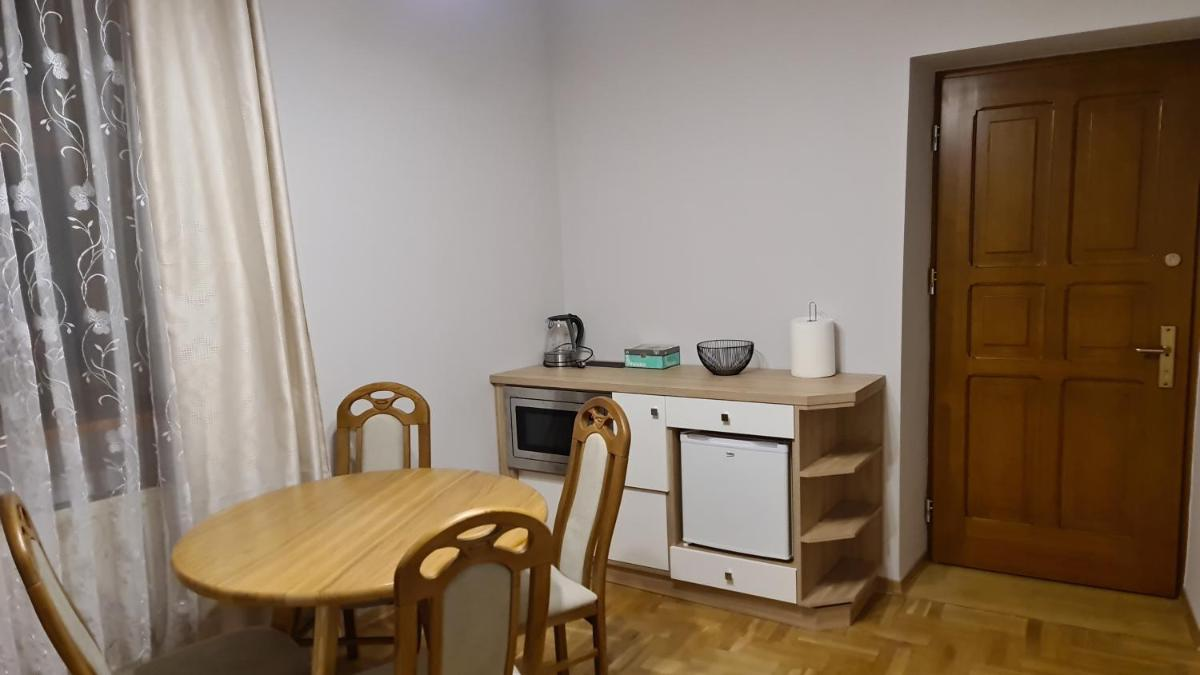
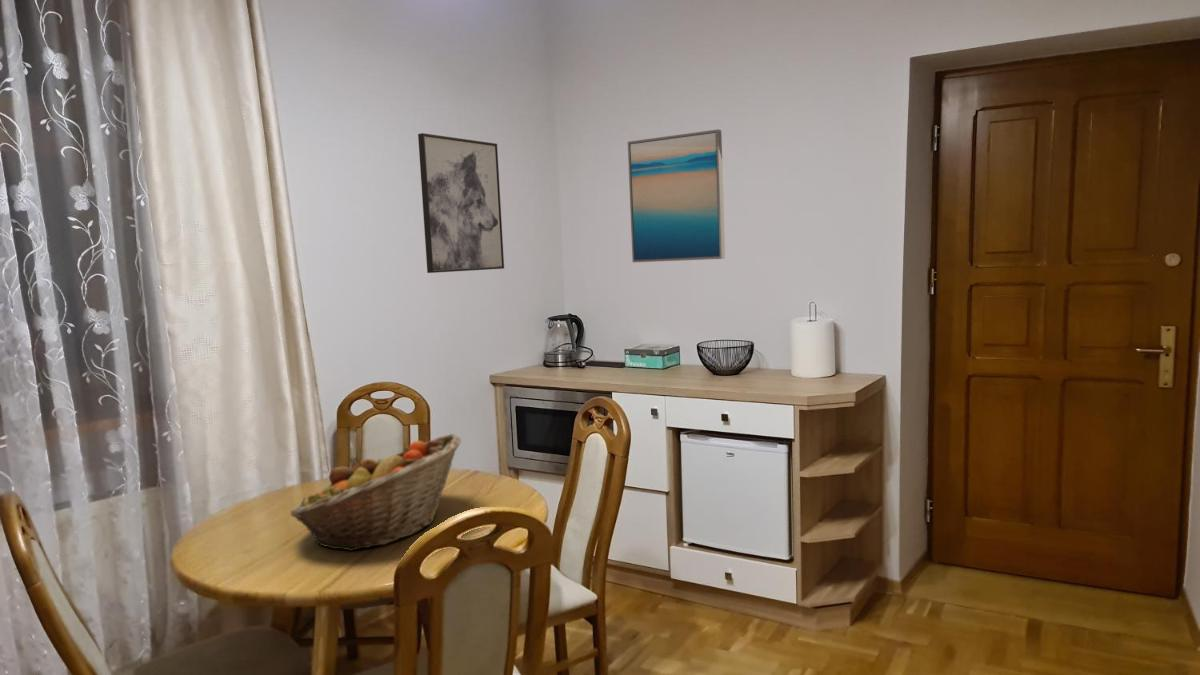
+ wall art (675, 198)
+ wall art (463, 205)
+ fruit basket (382, 486)
